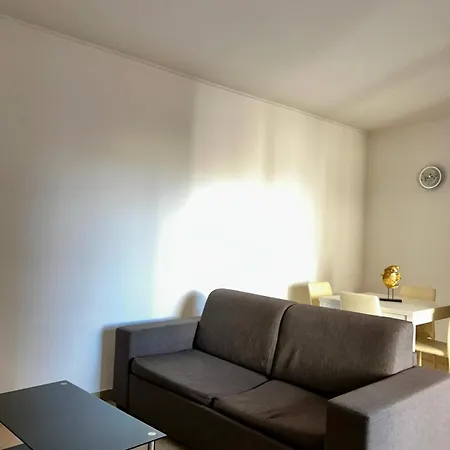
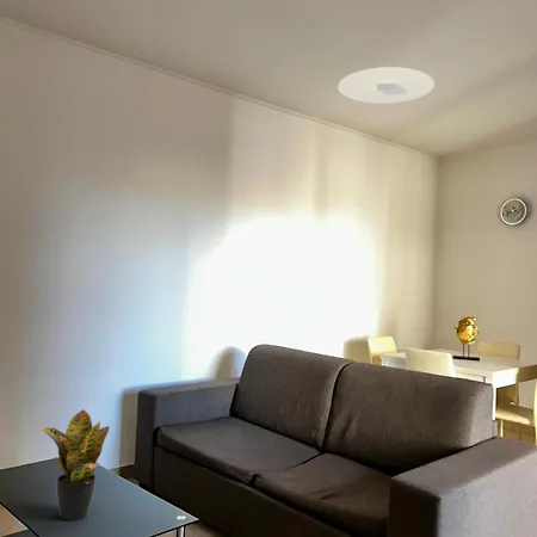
+ ceiling light (385, 81)
+ potted plant (75, 462)
